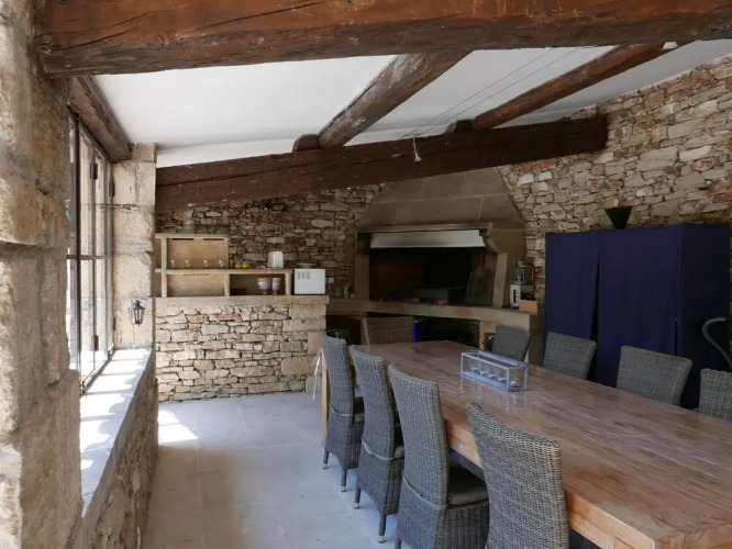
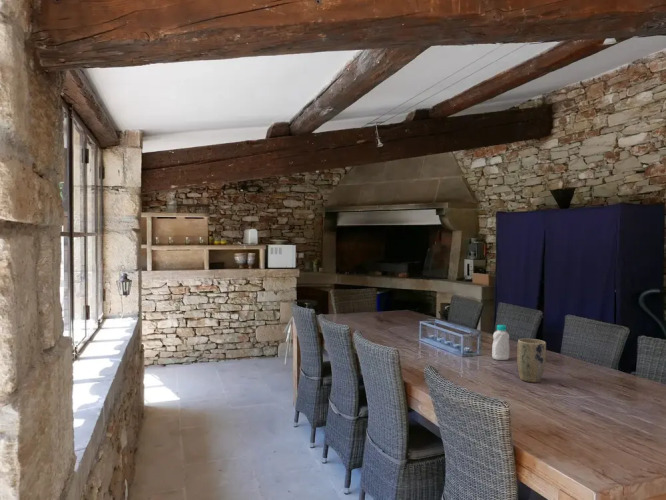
+ bottle (501, 342)
+ plant pot (531, 360)
